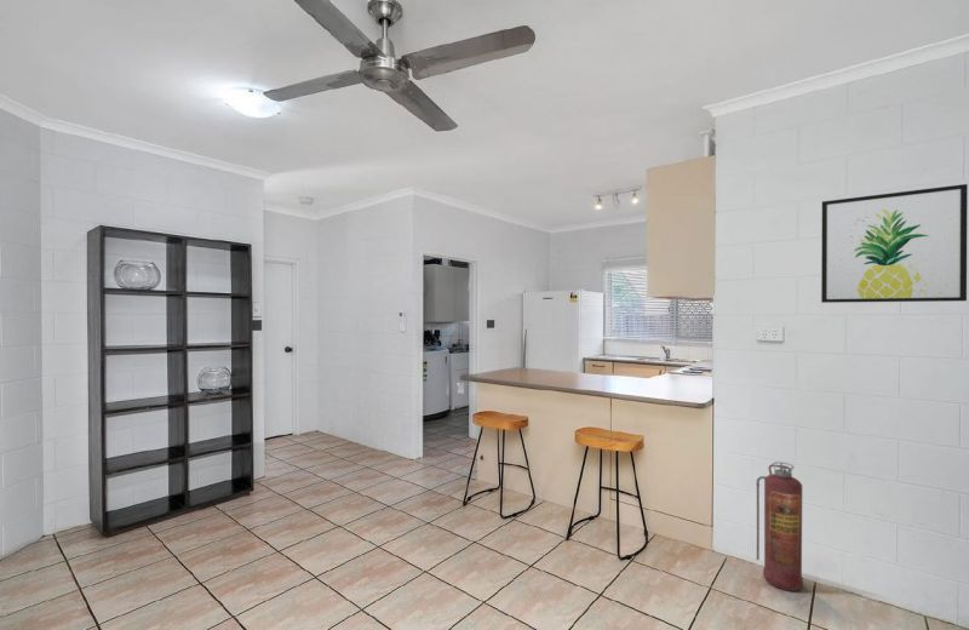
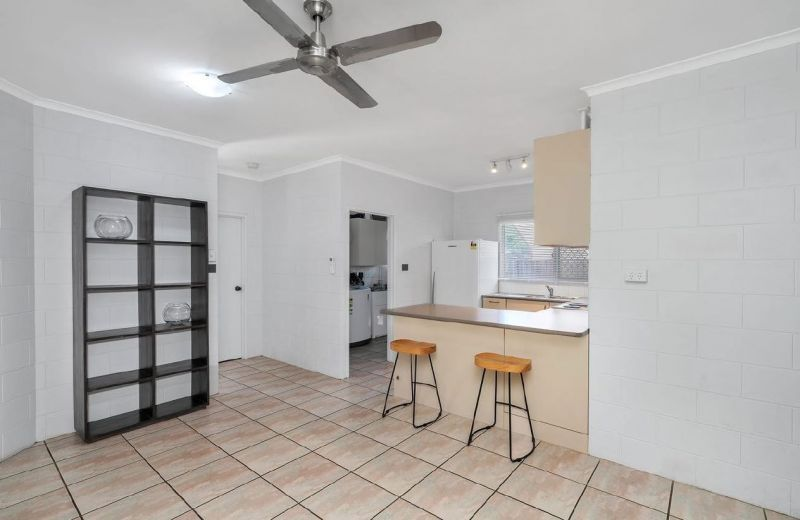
- fire extinguisher (779, 521)
- wall art (888, 247)
